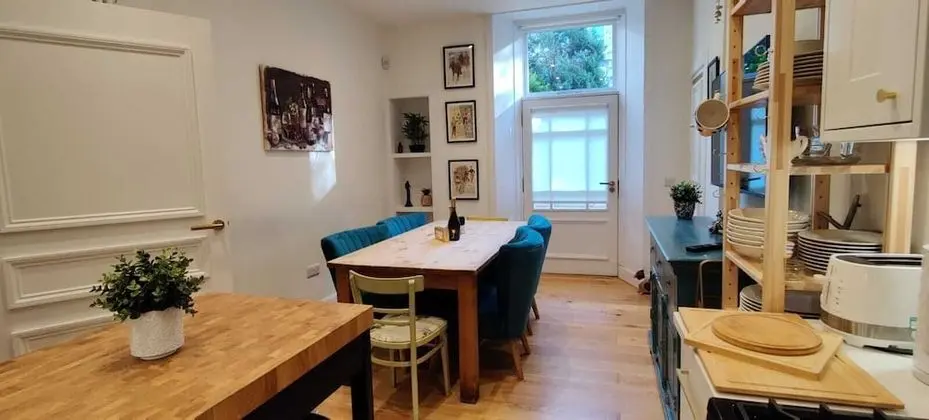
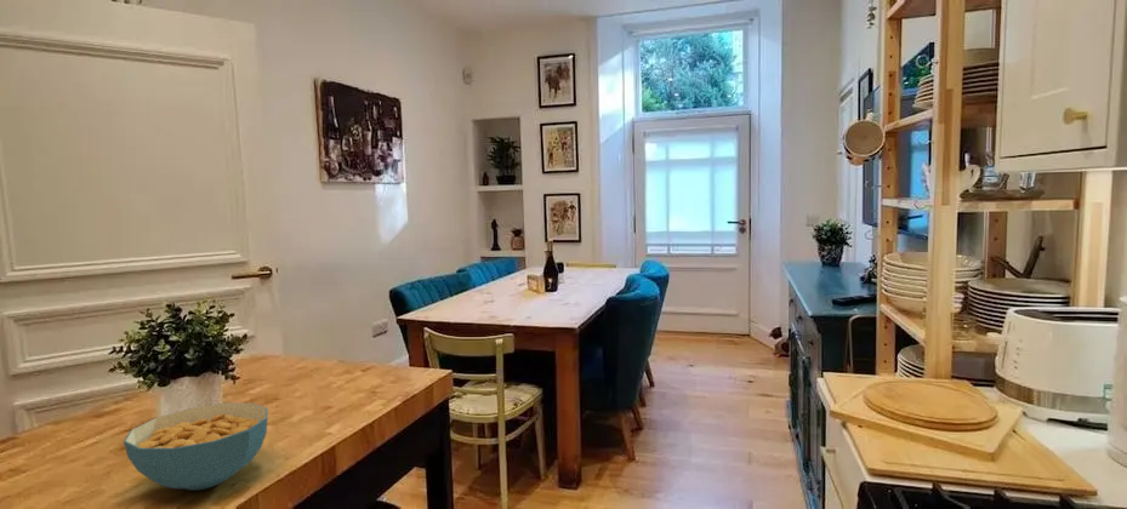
+ cereal bowl (203, 452)
